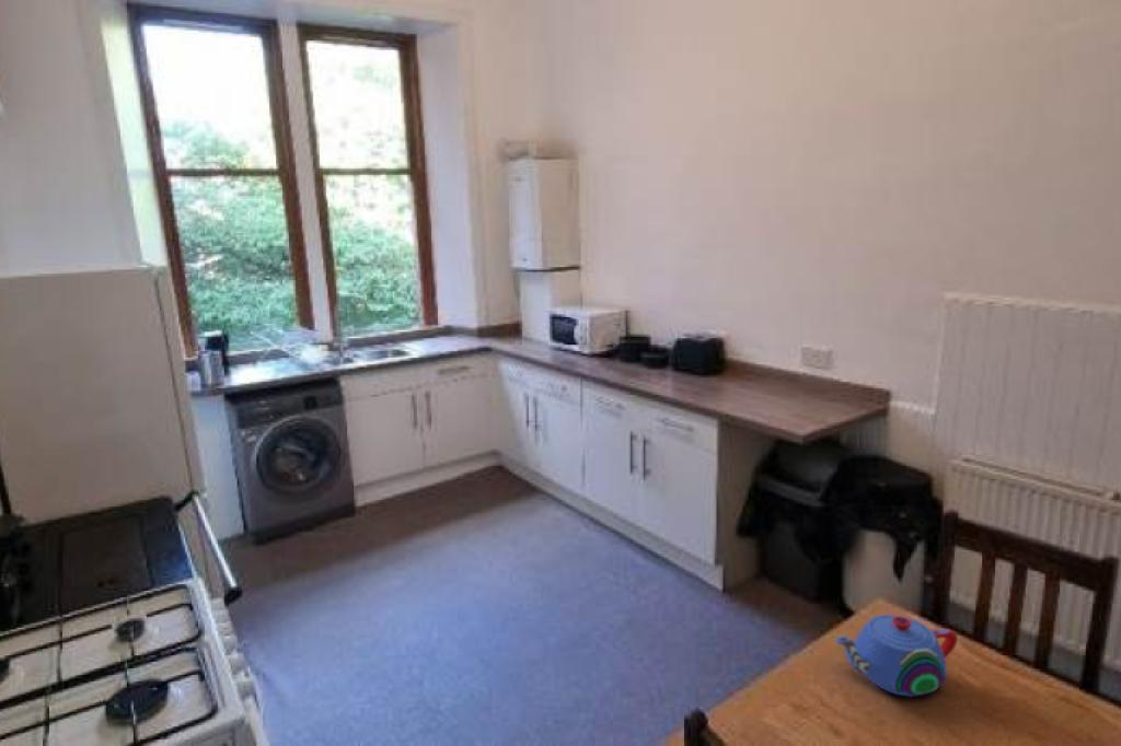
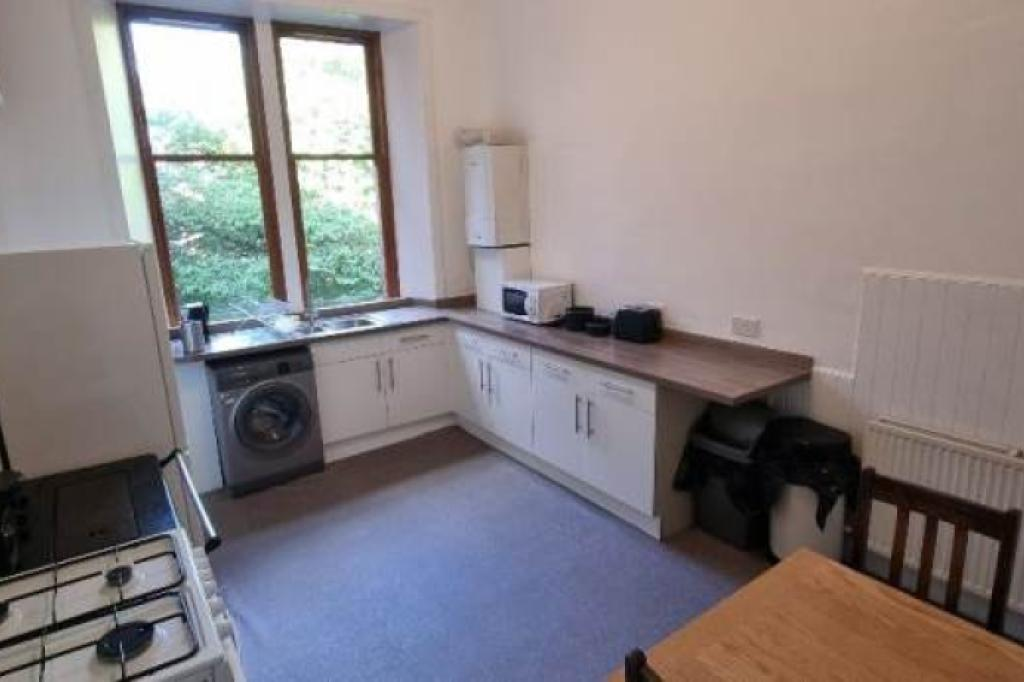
- teapot (894, 649)
